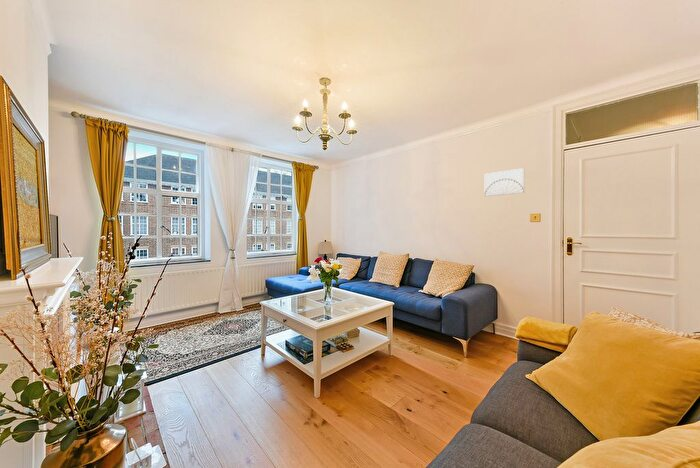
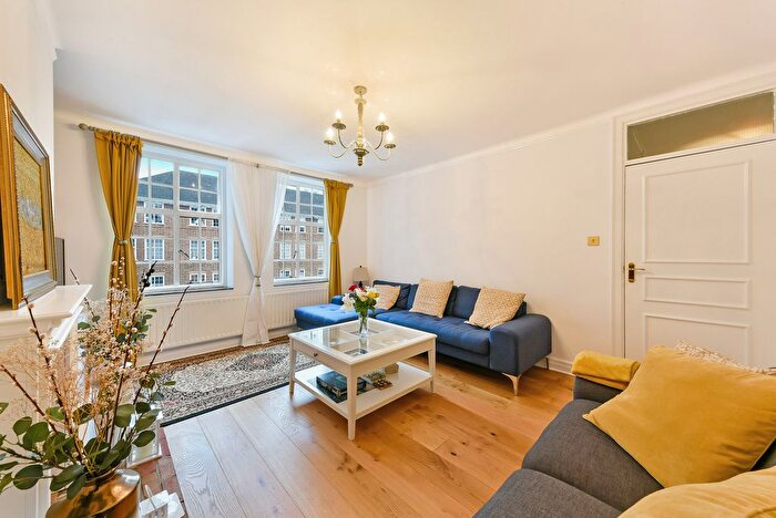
- wall art (503, 183)
